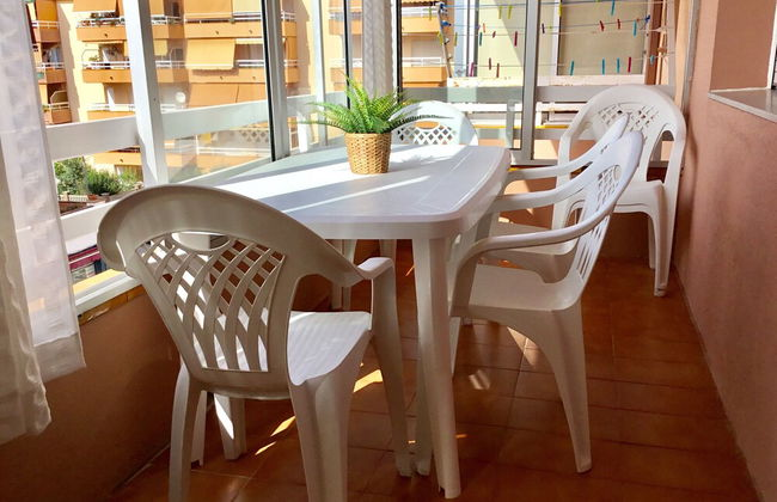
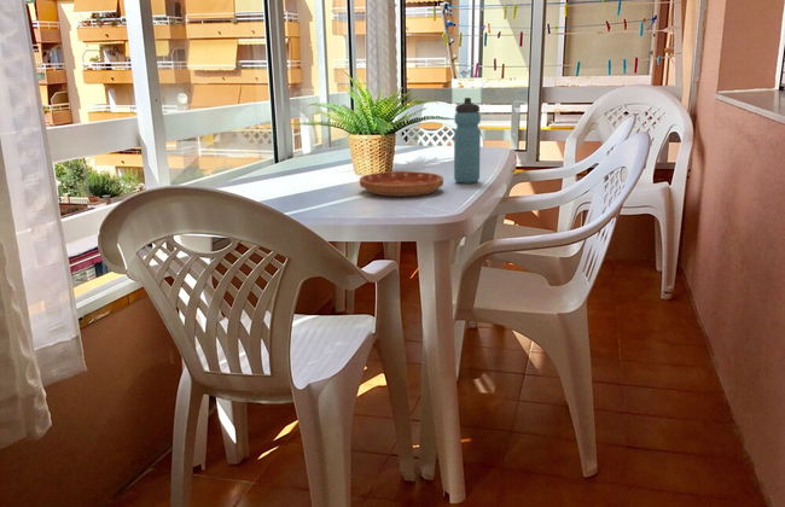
+ saucer (401, 183)
+ water bottle (466, 140)
